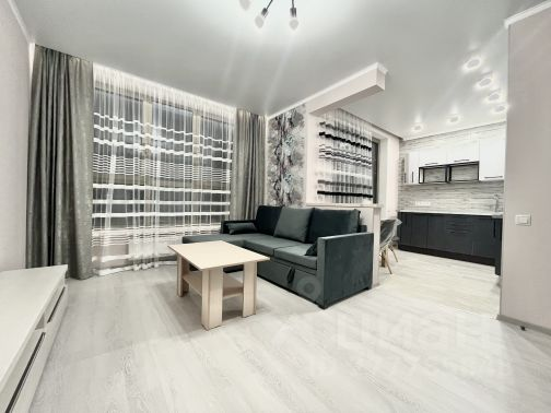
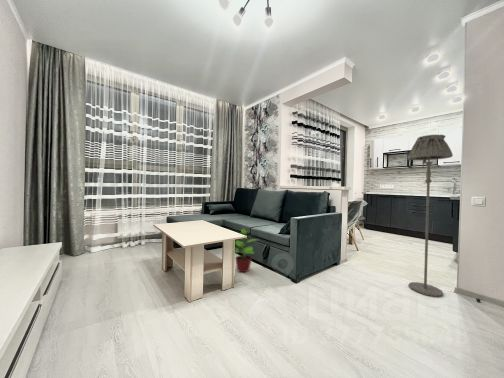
+ potted plant (244, 248)
+ floor lamp (427, 213)
